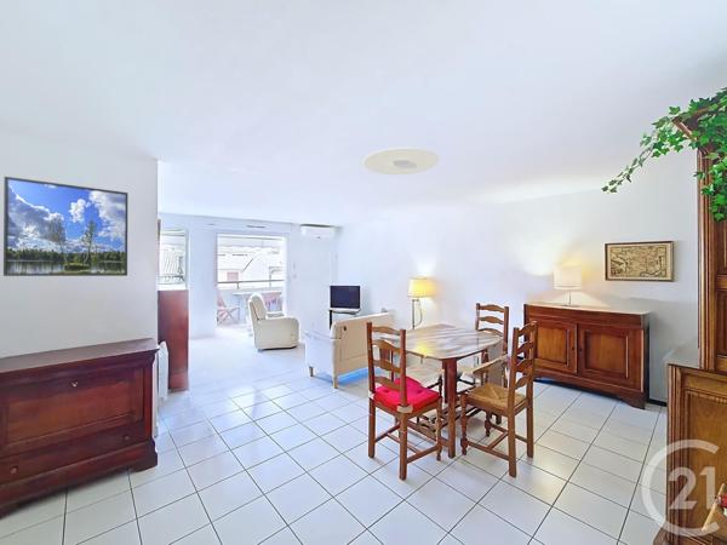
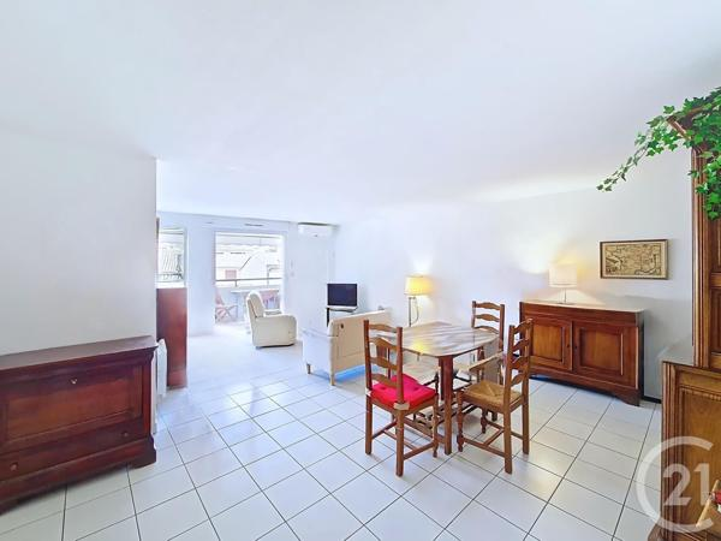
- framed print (70, 230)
- ceiling light (400, 159)
